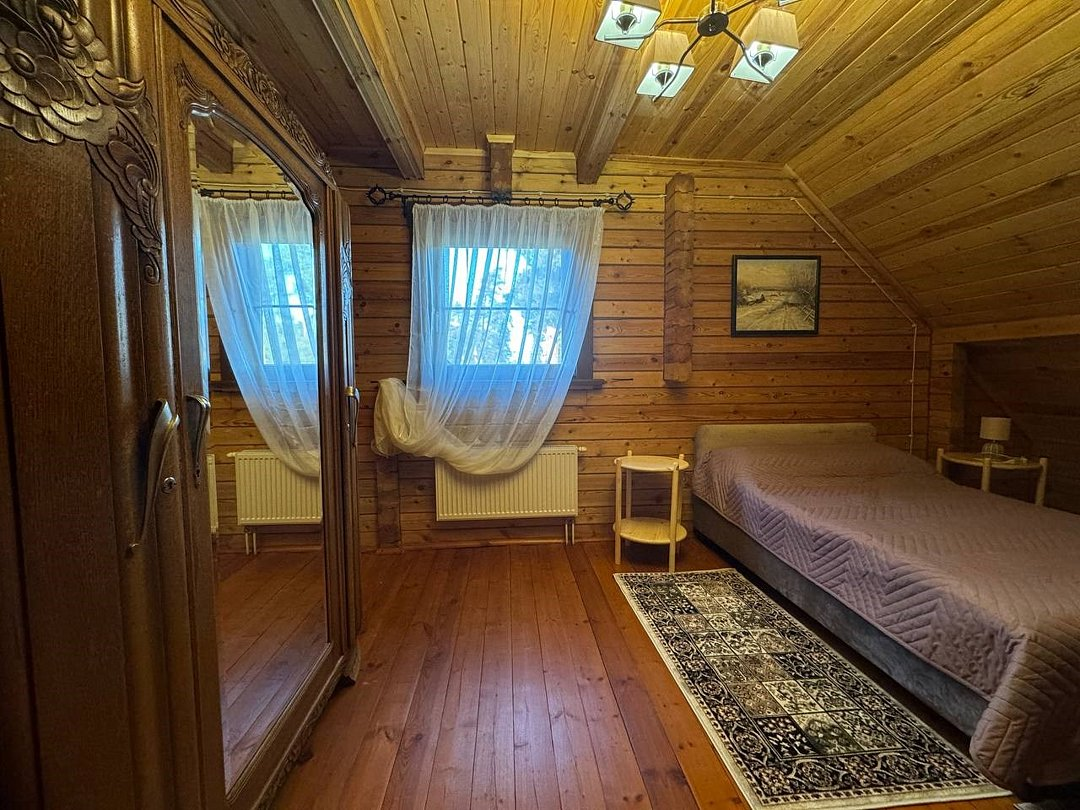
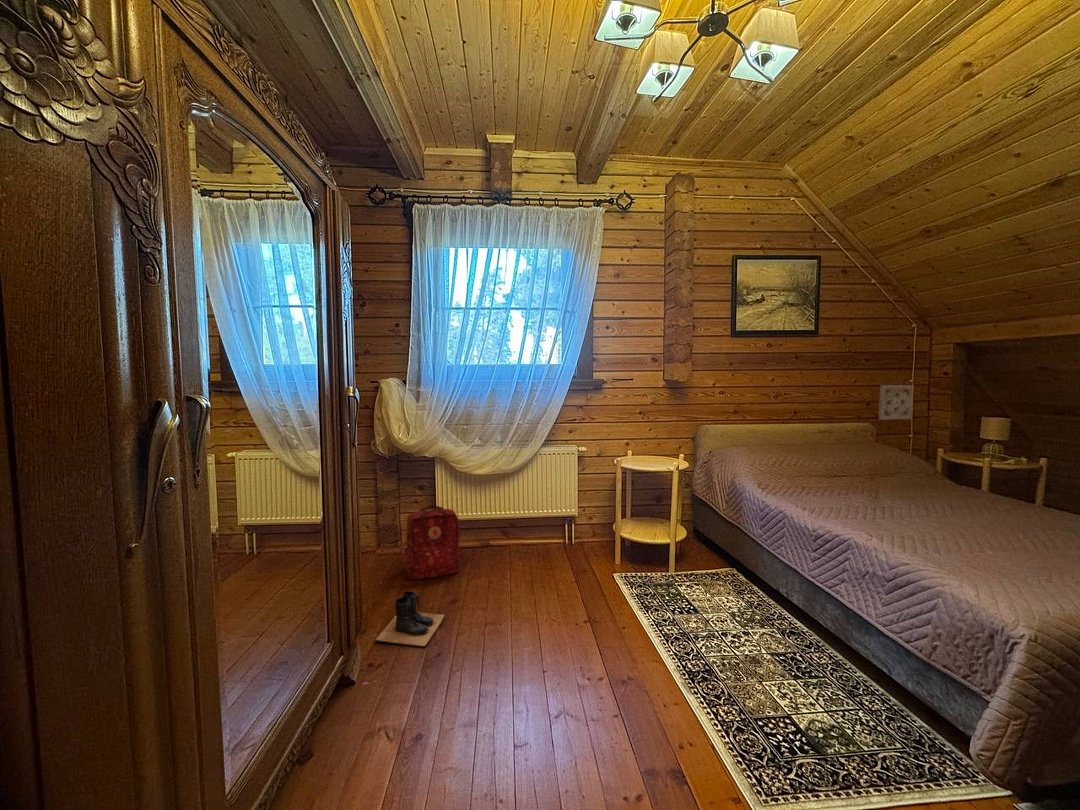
+ boots (411, 613)
+ wall ornament (895, 402)
+ backpack (431, 536)
